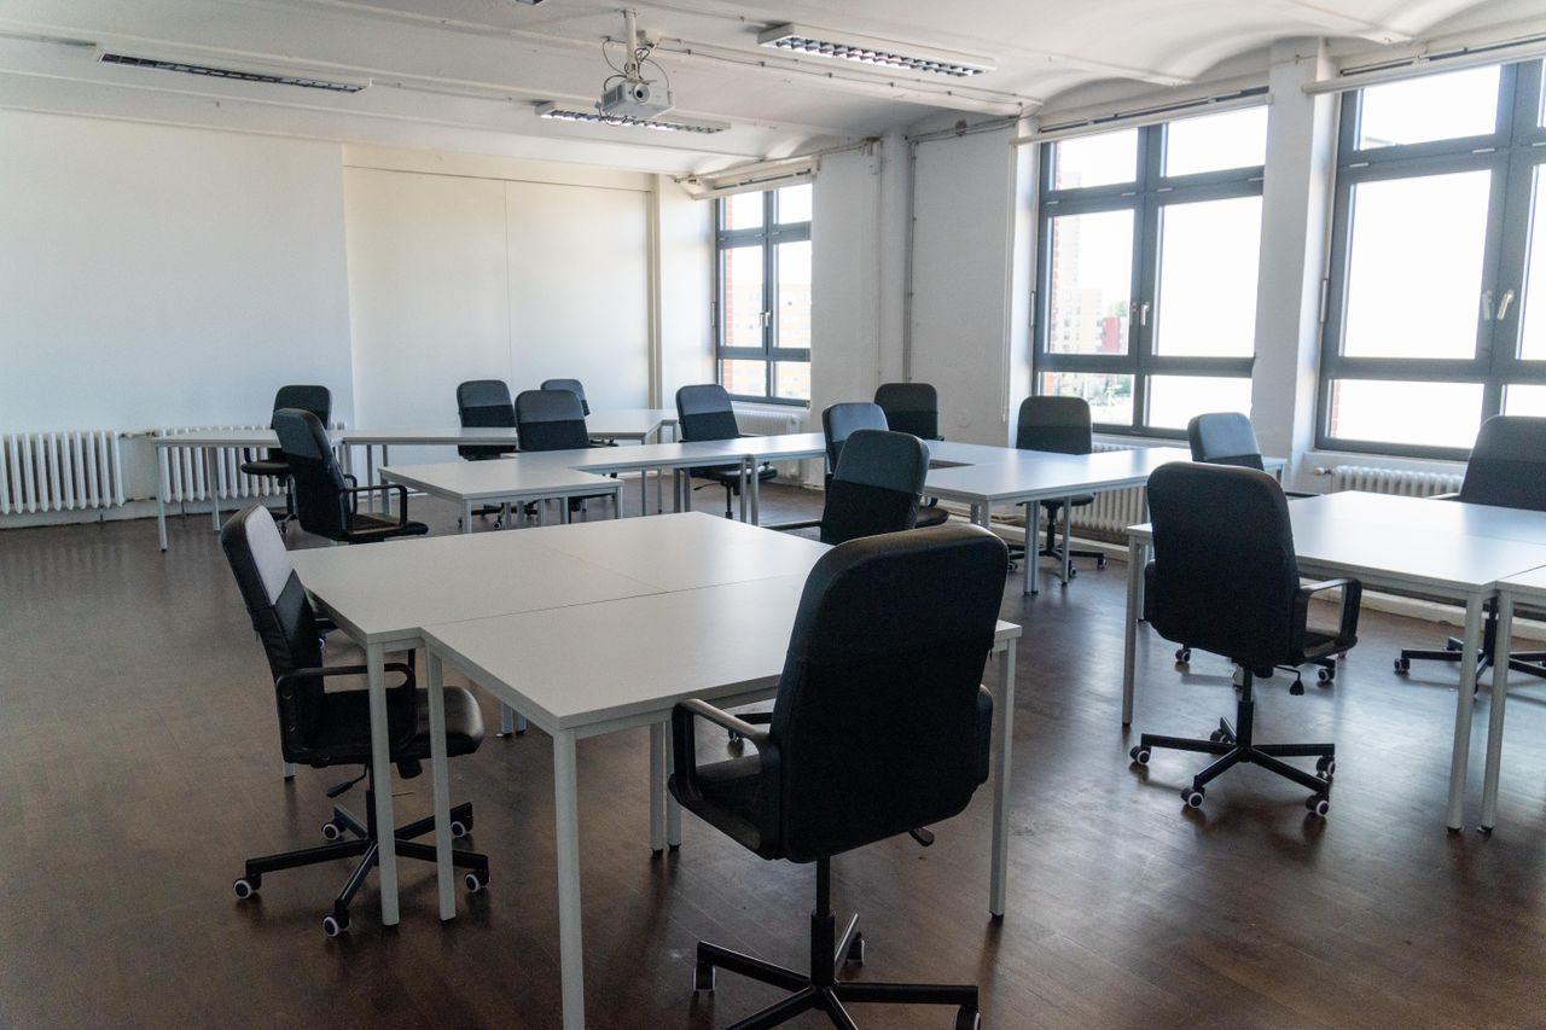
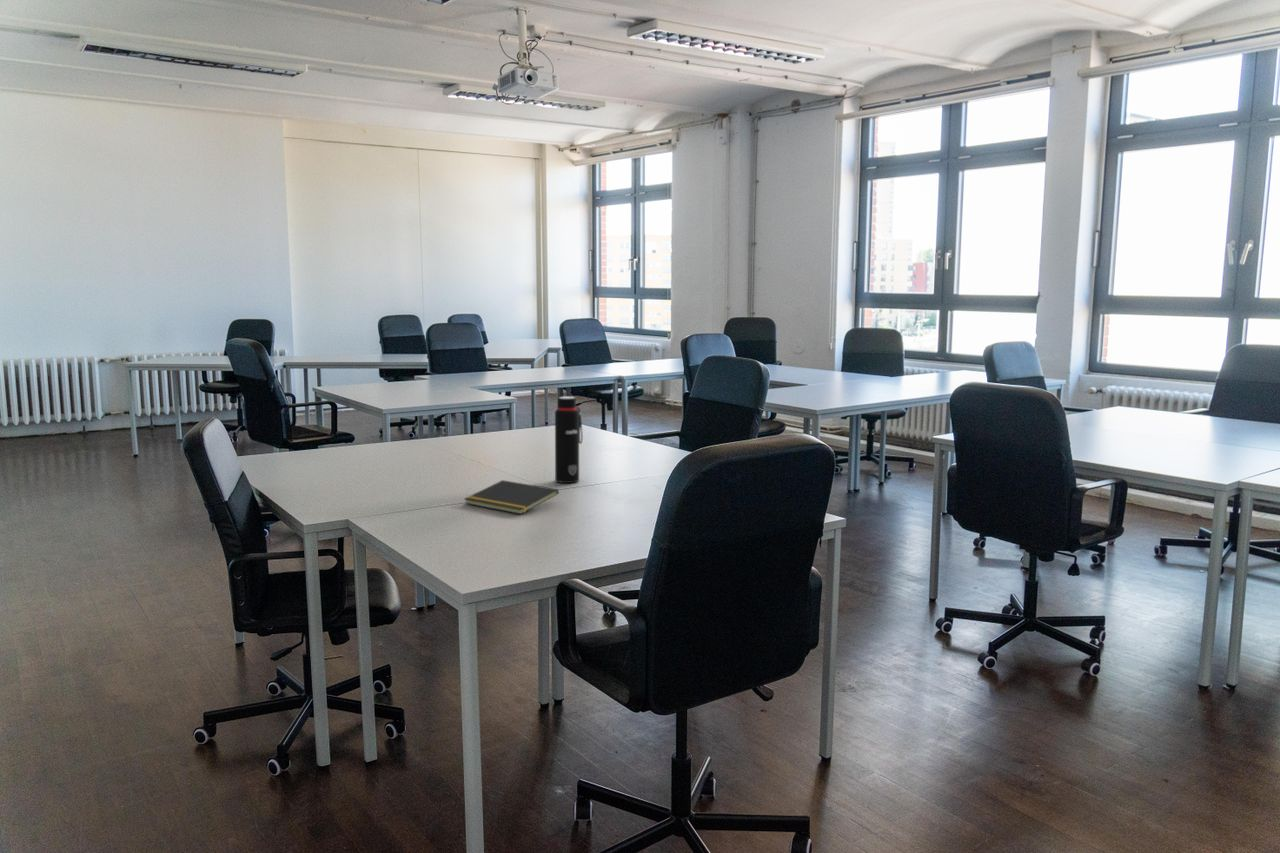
+ notepad (511, 496)
+ water bottle (569, 439)
